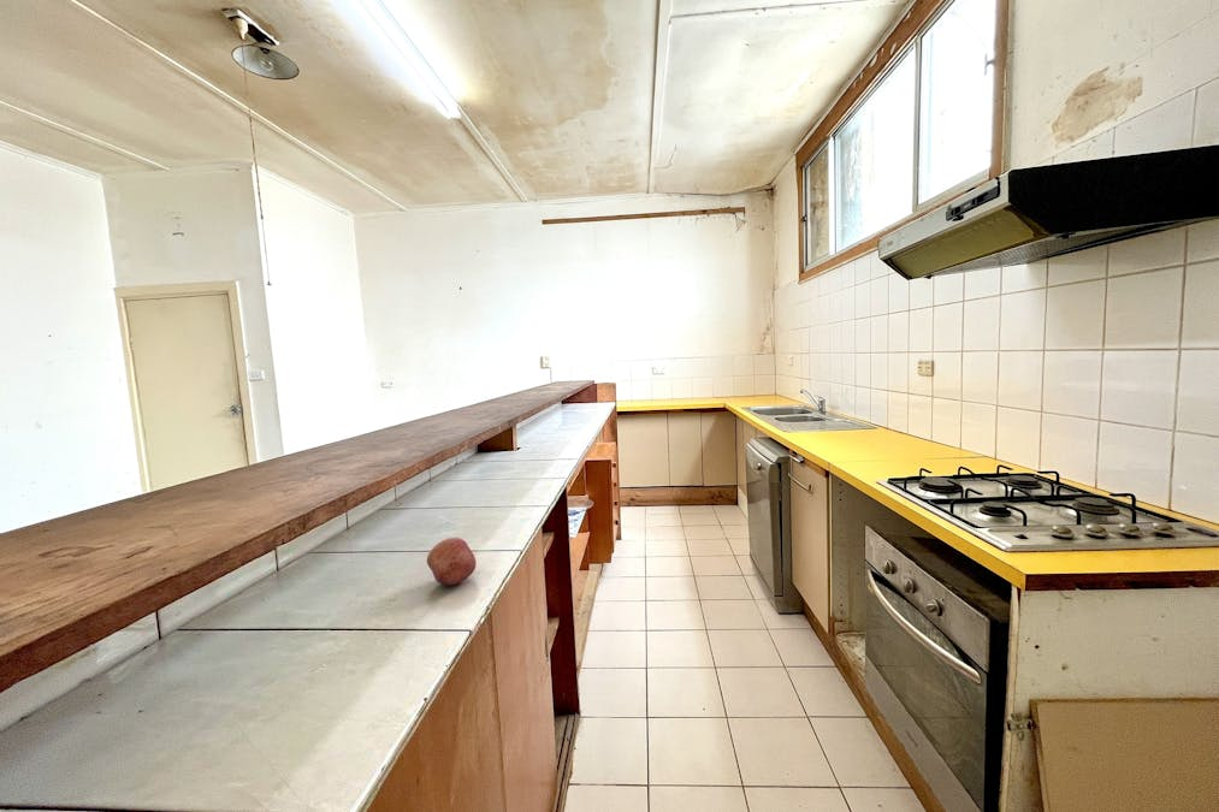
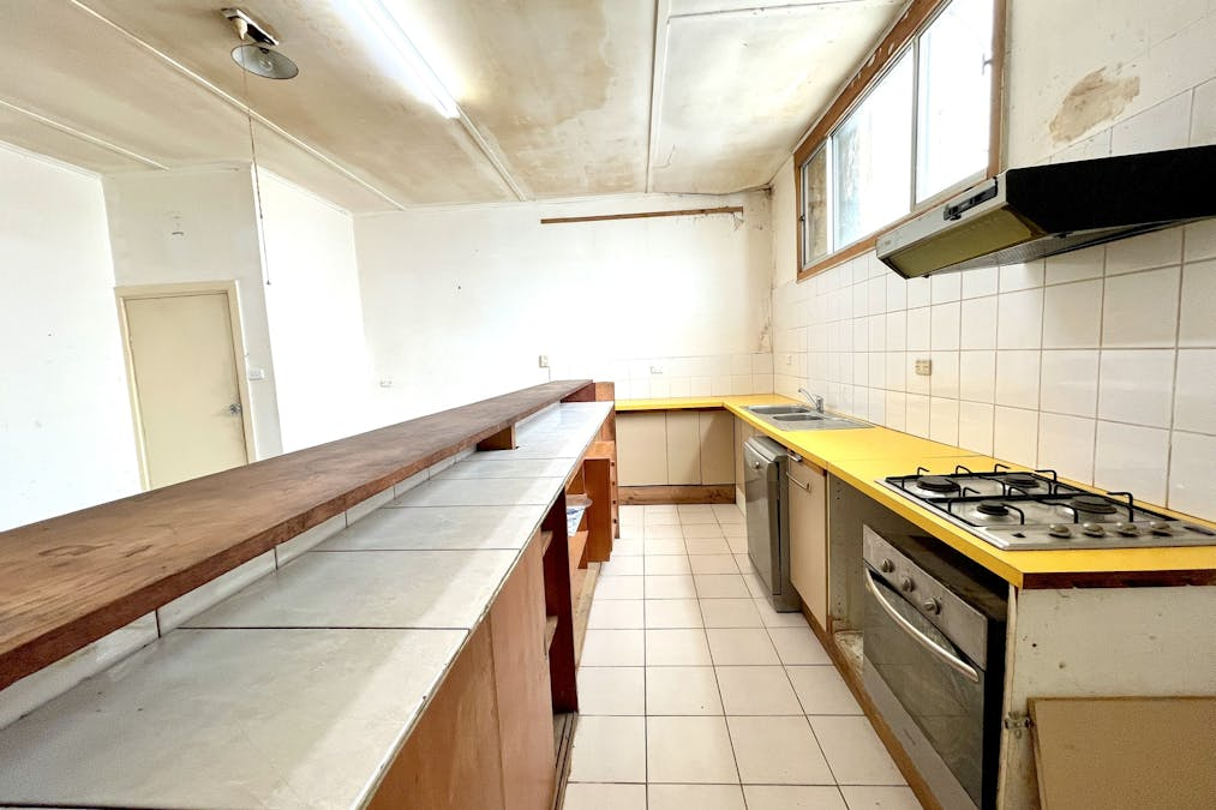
- fruit (451, 561)
